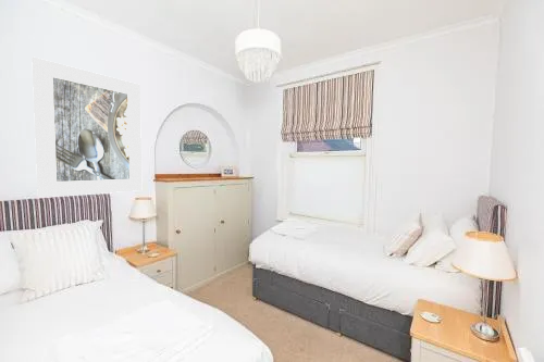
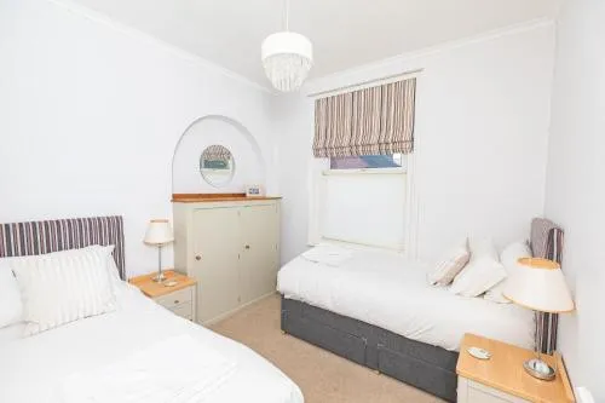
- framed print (95, 134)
